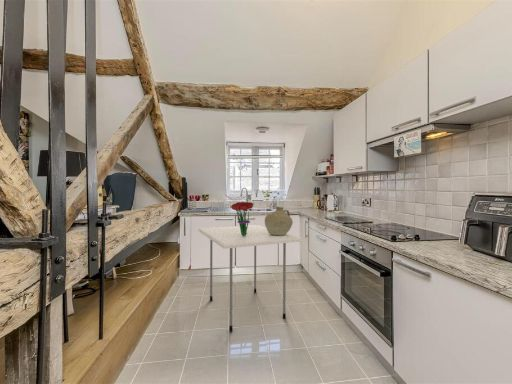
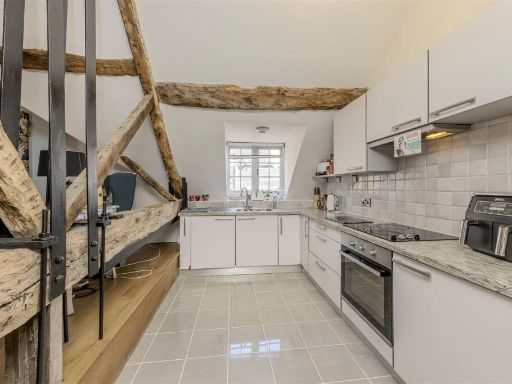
- bouquet (242, 219)
- dining table (254, 270)
- ceramic jug (277, 220)
